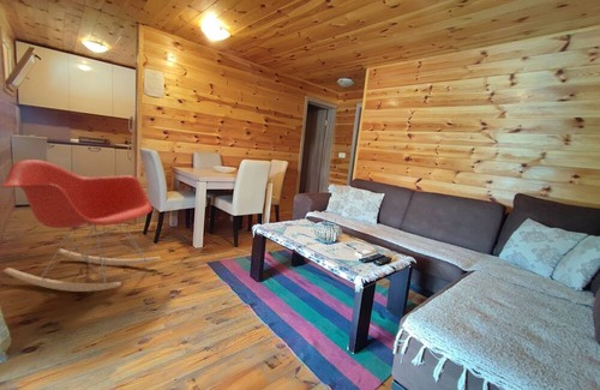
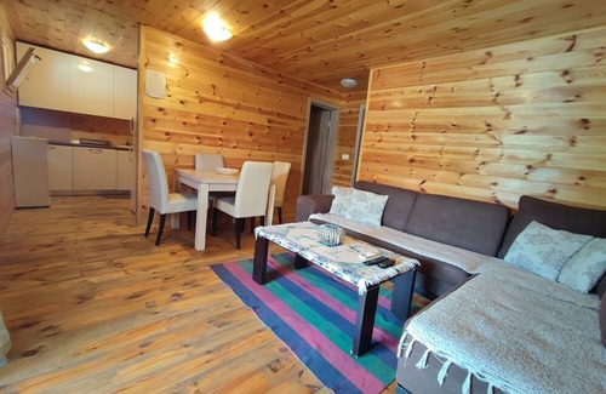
- armchair (86, 221)
